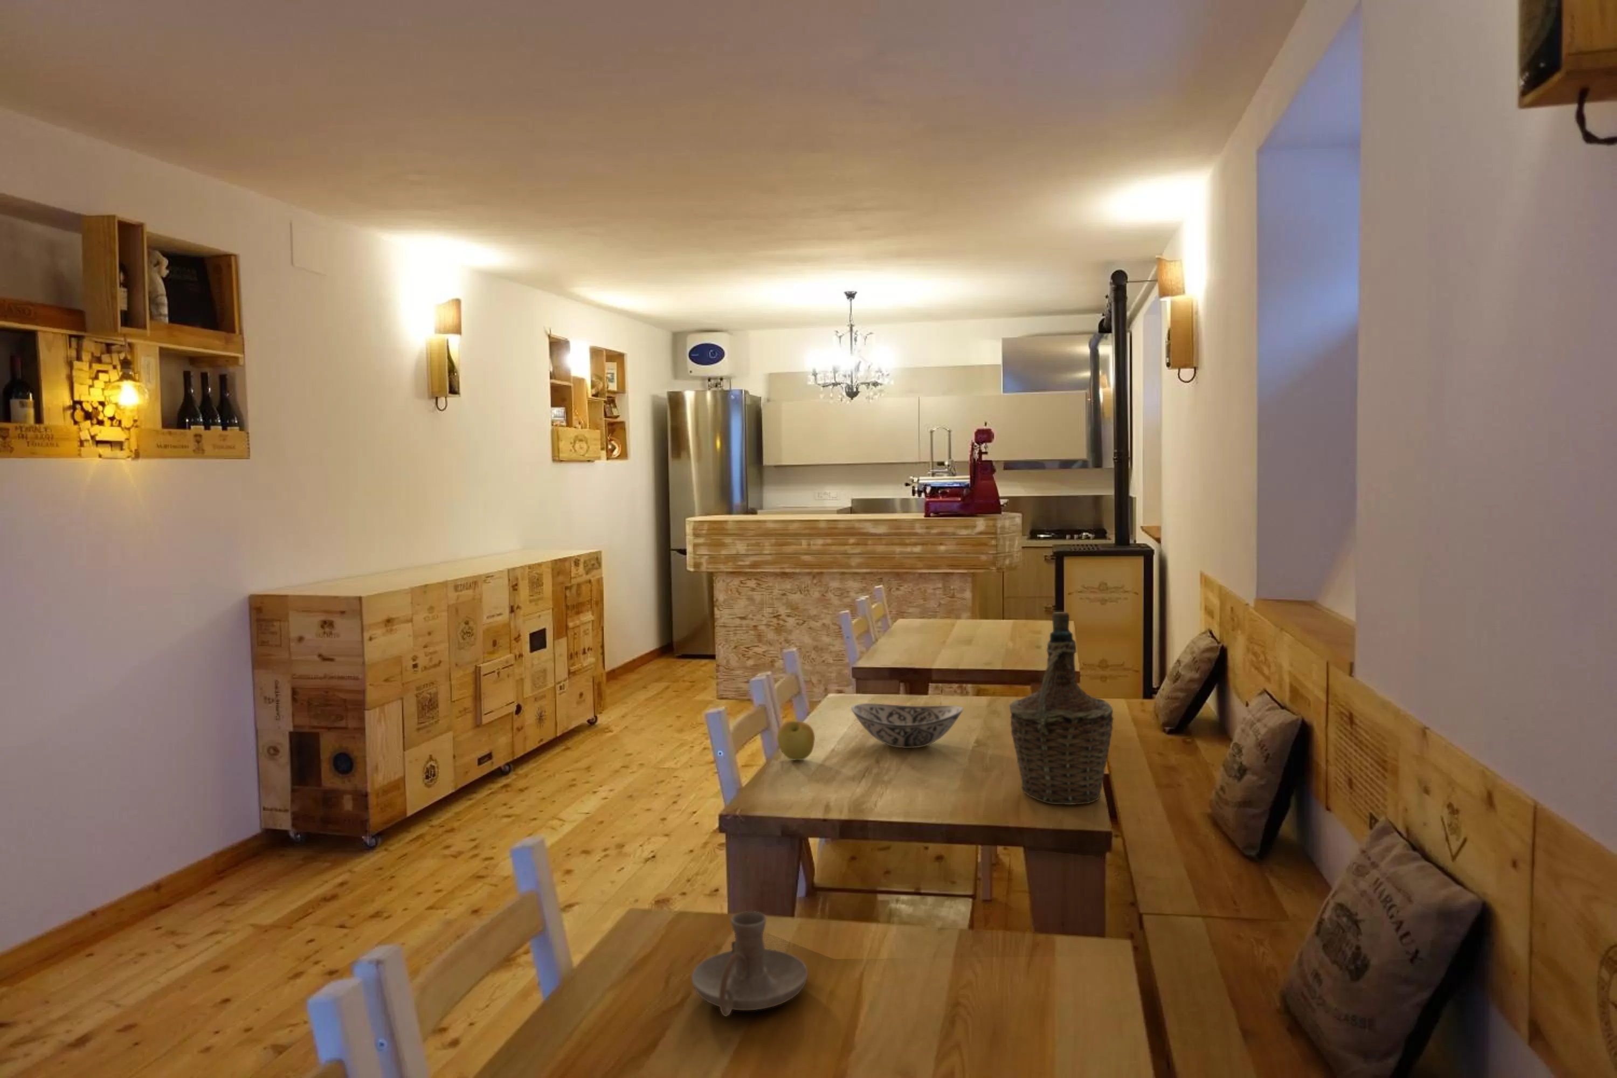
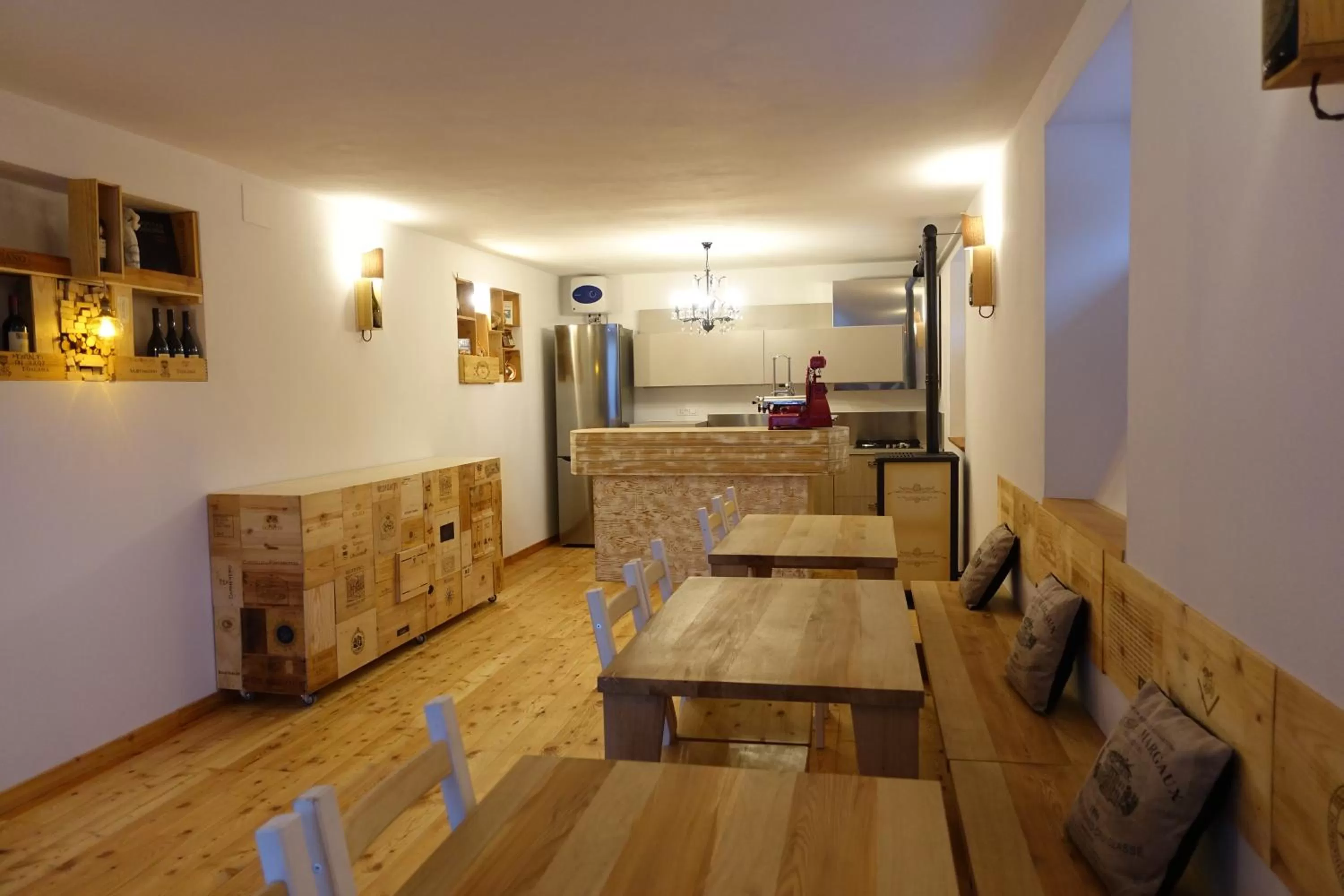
- apple (795, 741)
- bottle (1060, 704)
- decorative bowl (907, 725)
- candle holder (745, 961)
